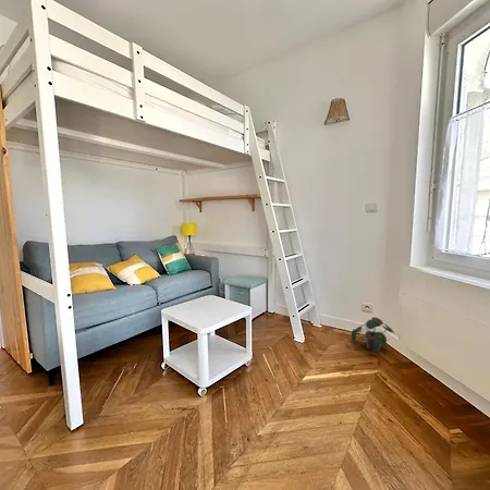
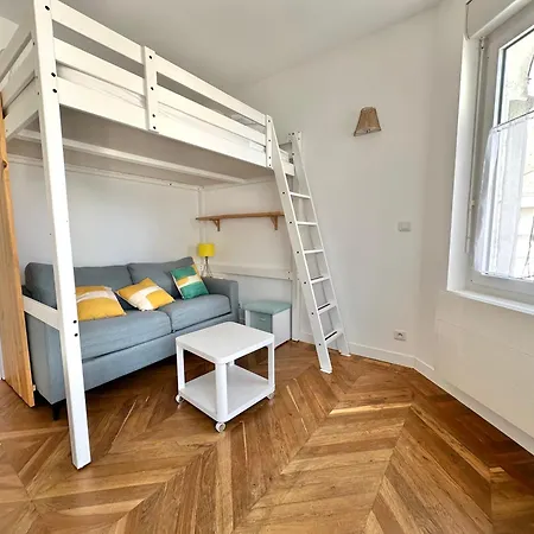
- potted plant (372, 333)
